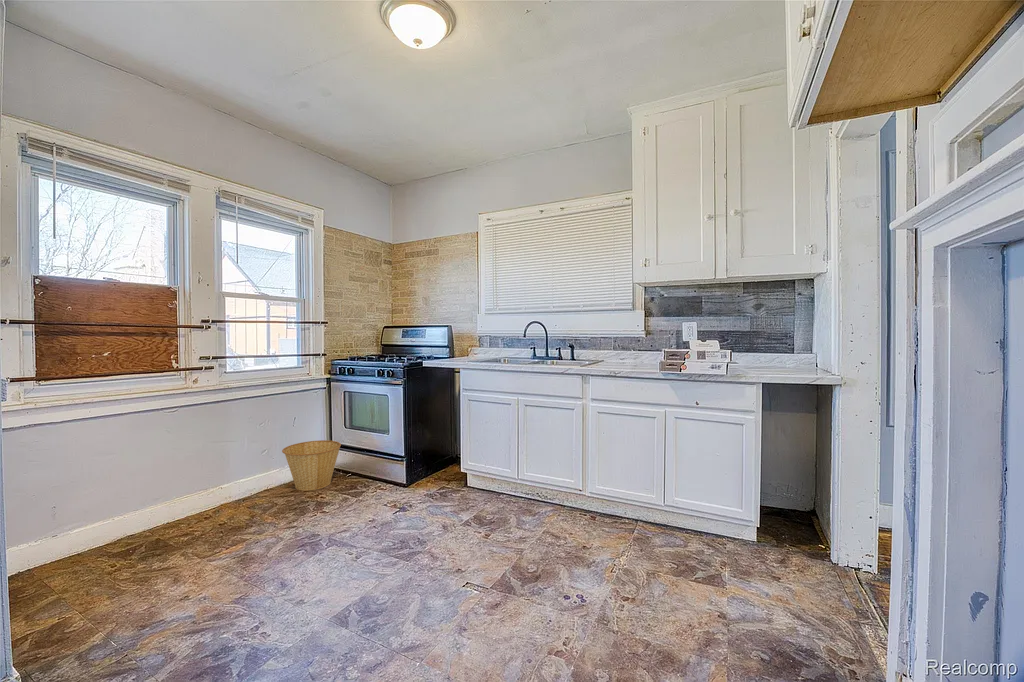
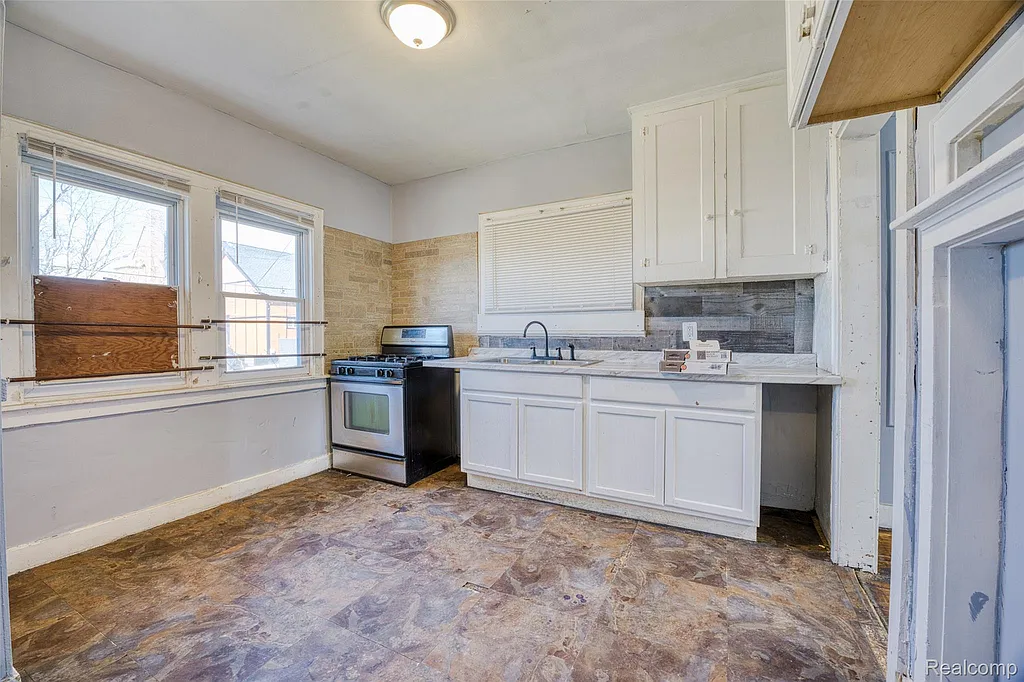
- basket (312, 465)
